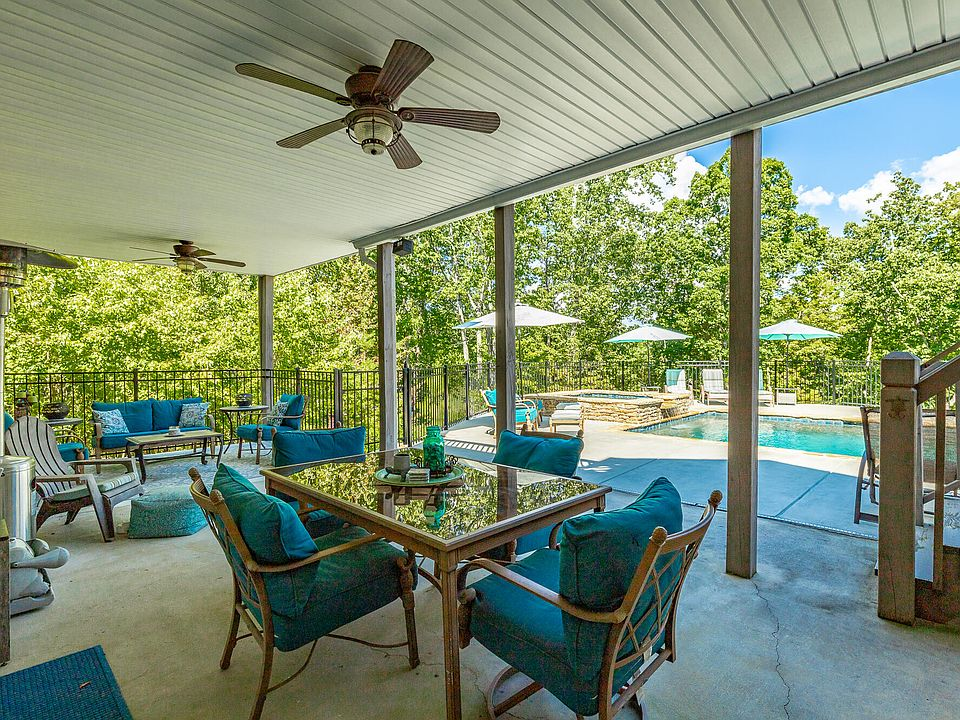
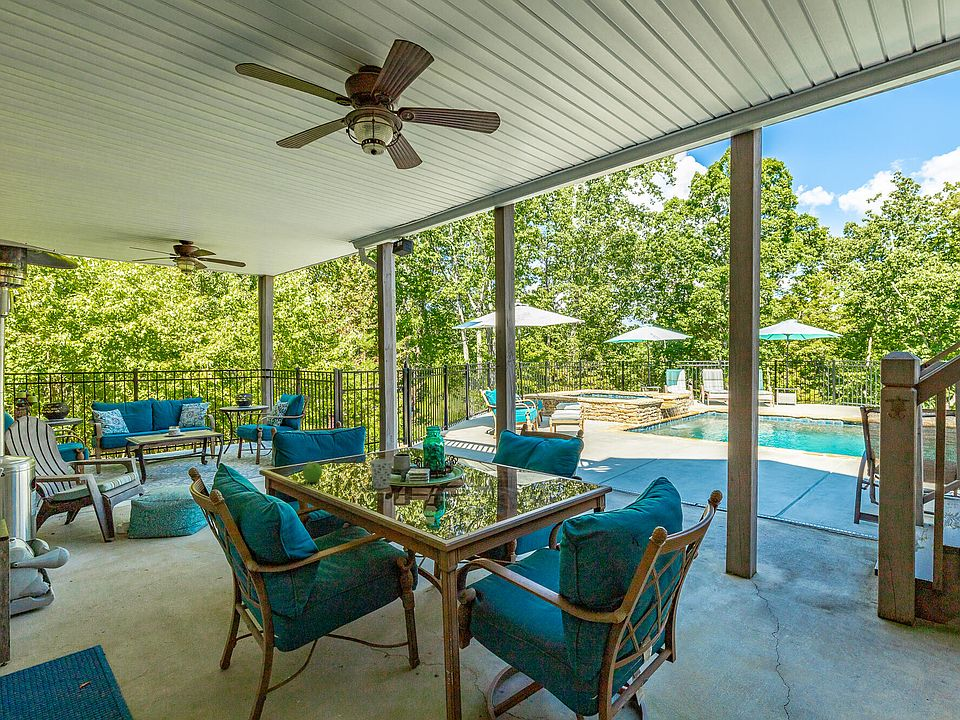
+ fruit (312, 471)
+ cup (381, 473)
